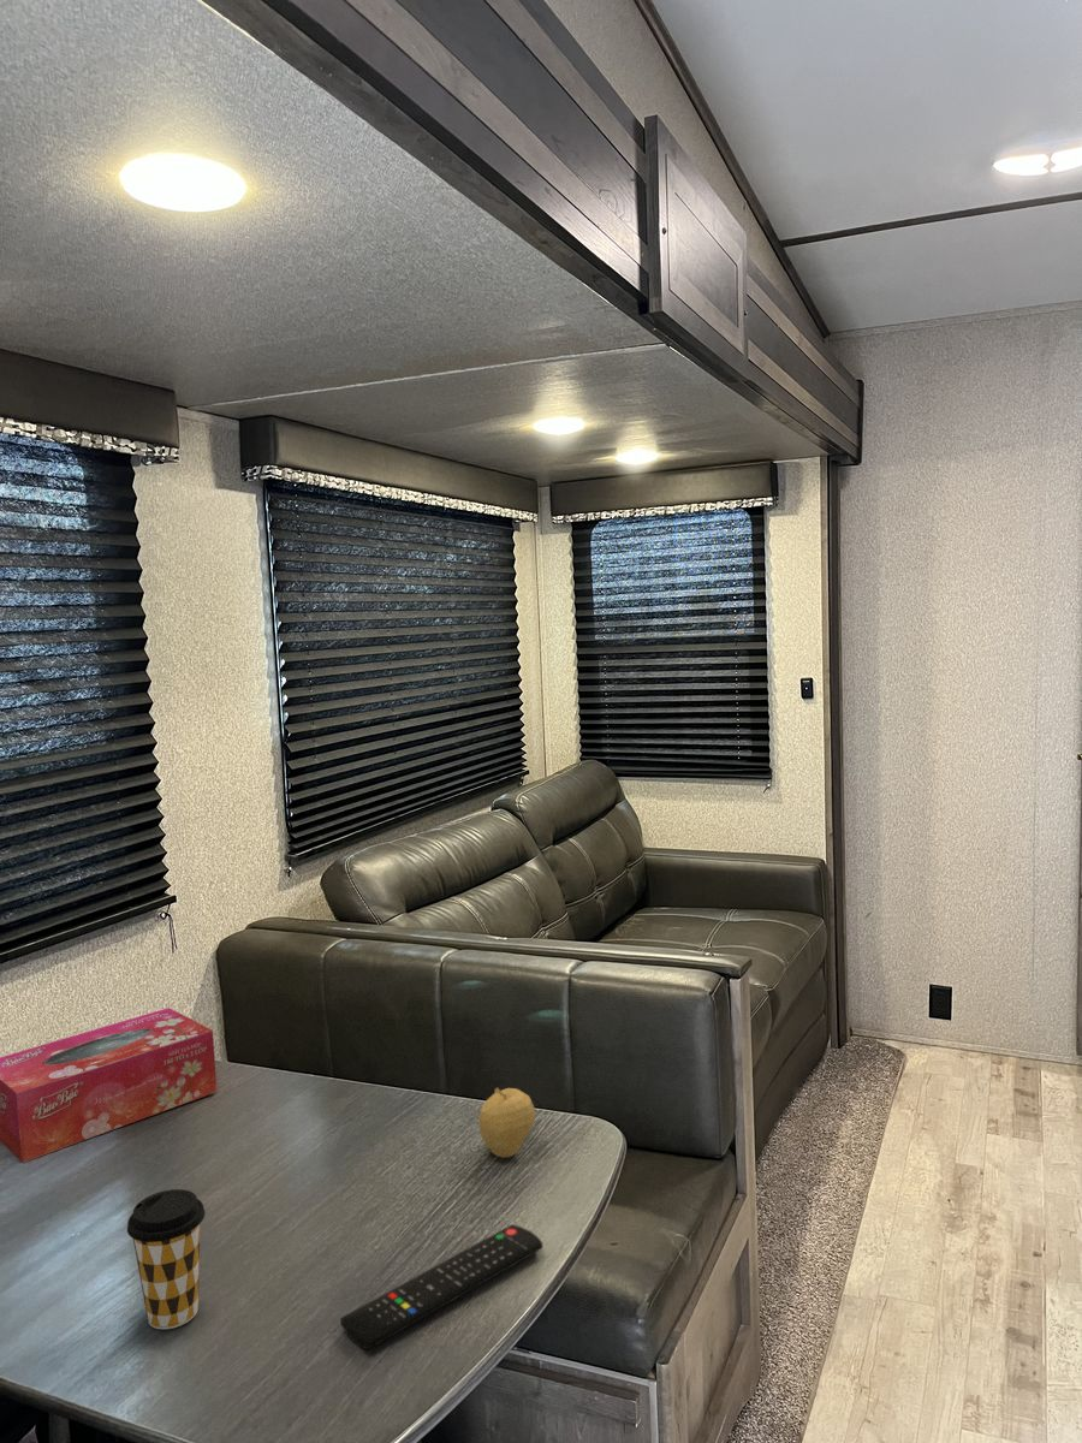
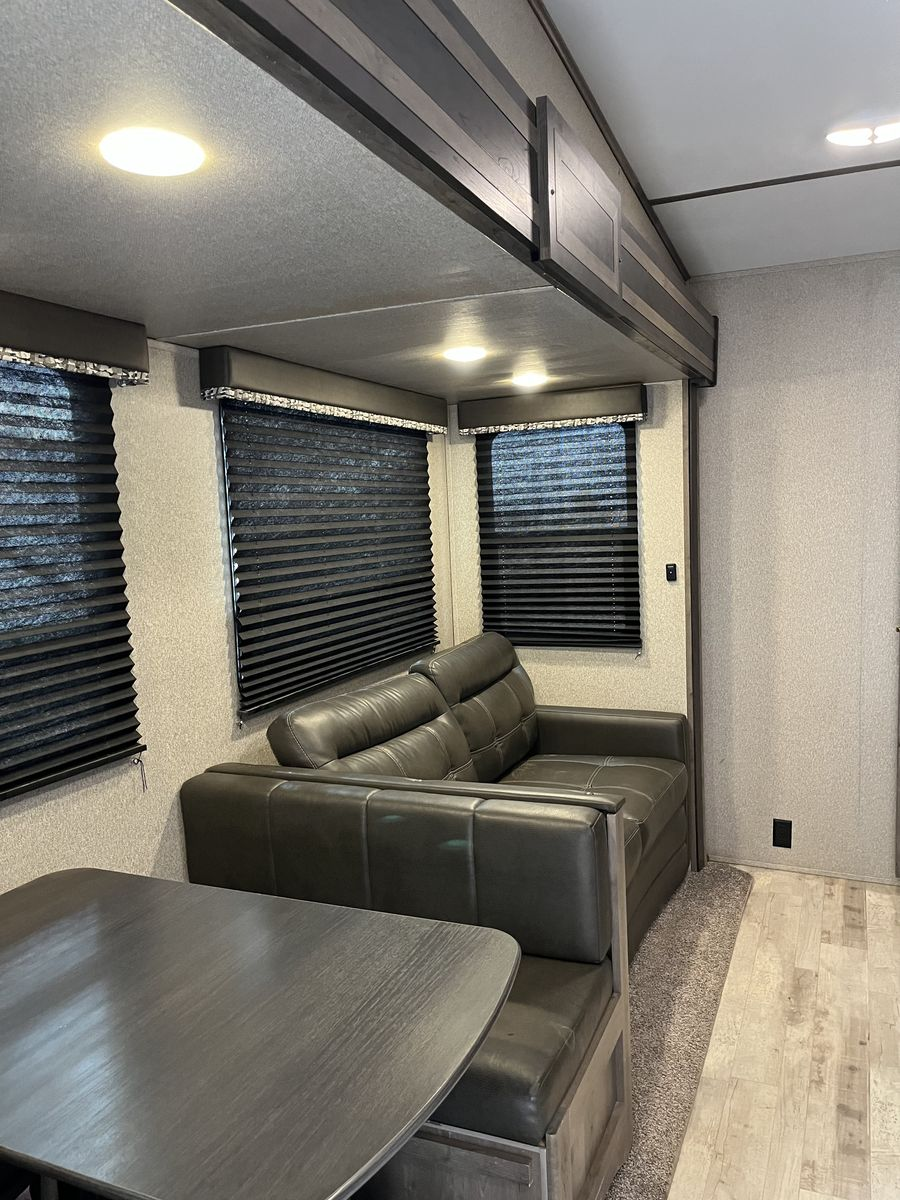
- coffee cup (168, 1259)
- remote control (448, 1283)
- tissue box (102, 1077)
- fruit (506, 1116)
